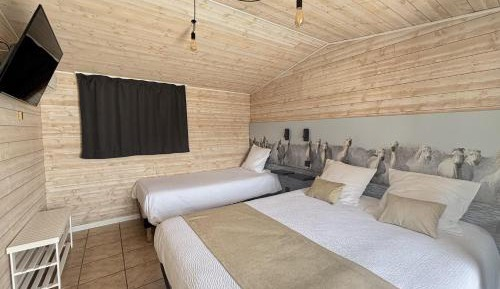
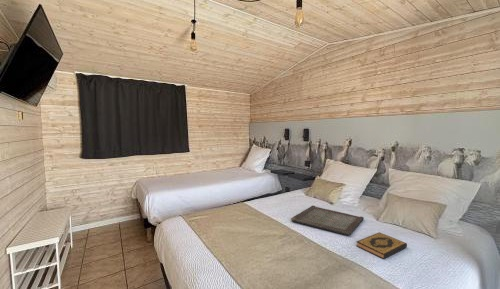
+ serving tray (327, 218)
+ hardback book (381, 244)
